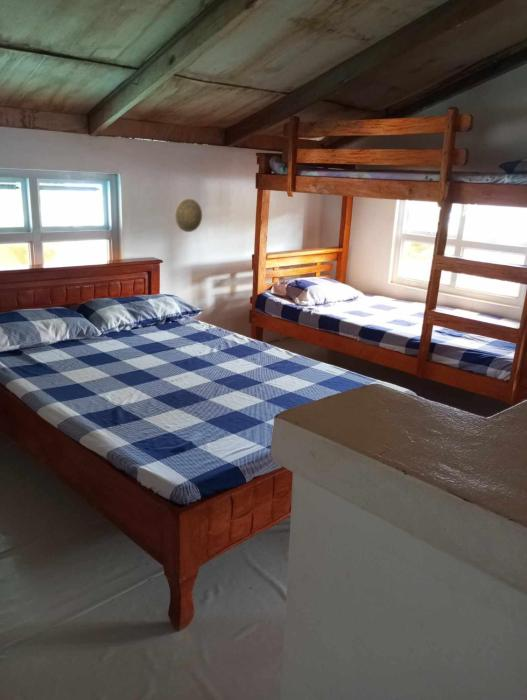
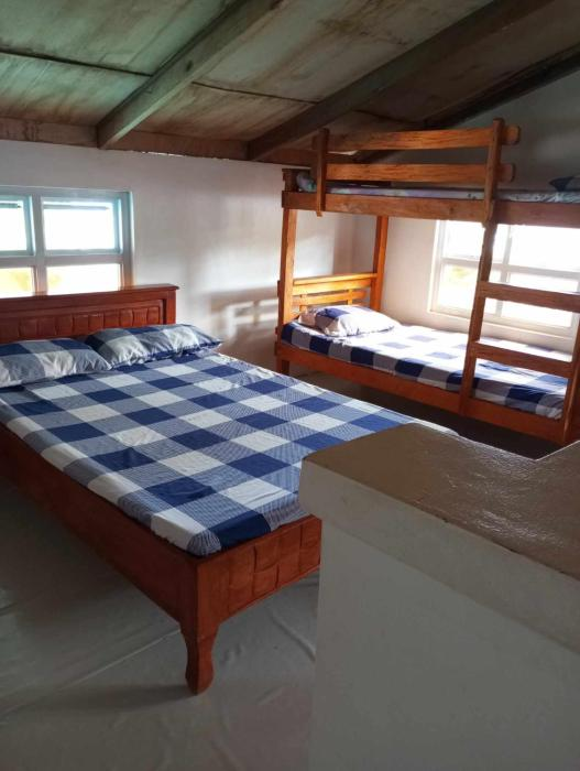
- decorative plate (189, 215)
